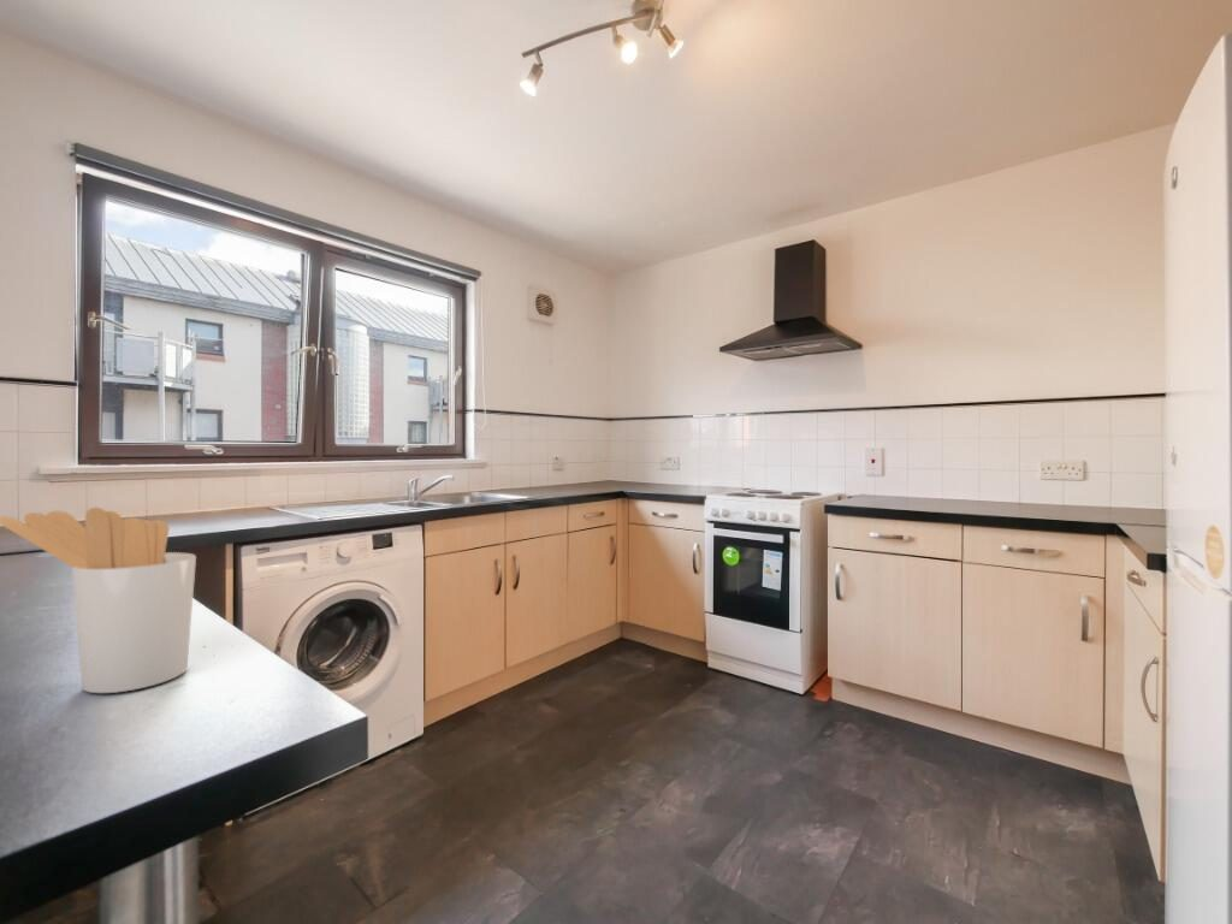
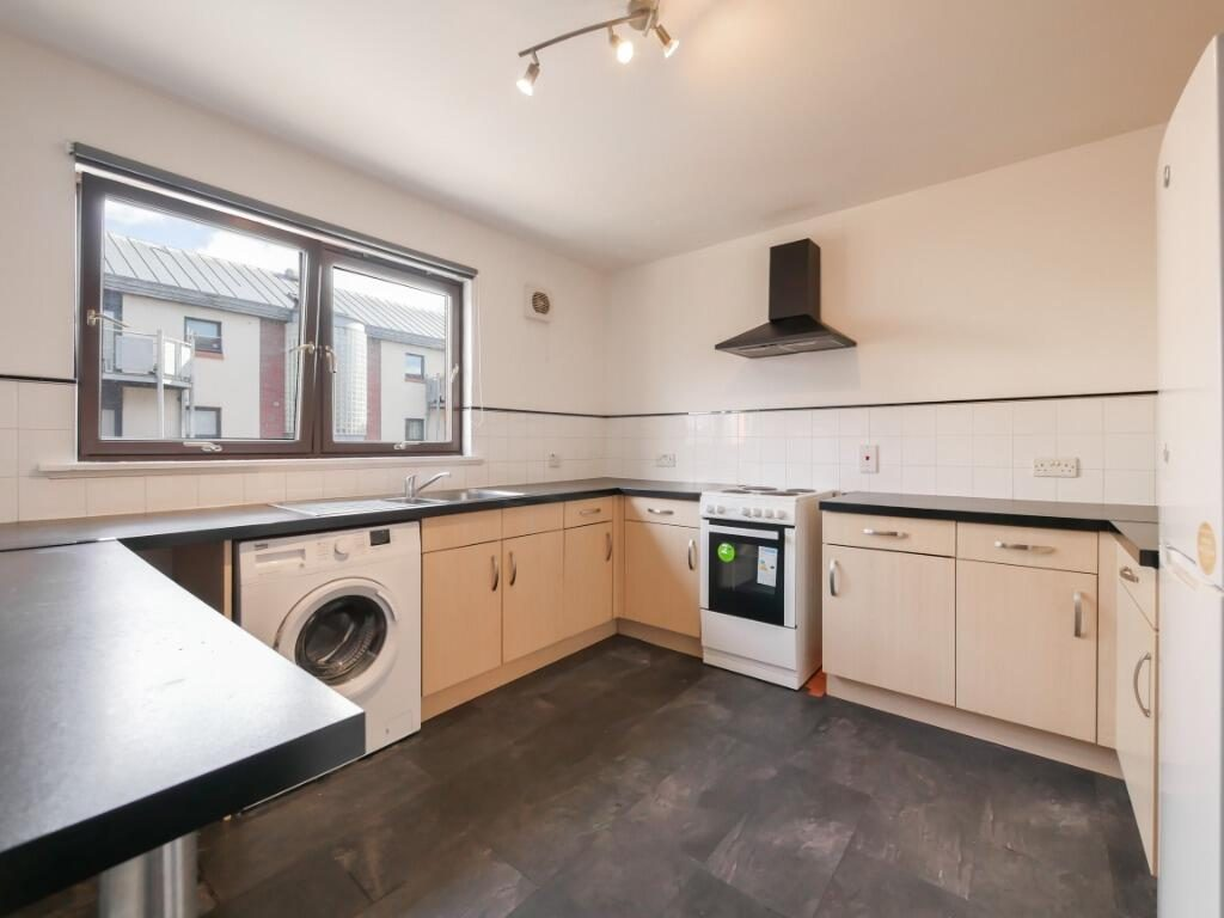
- utensil holder (106, 591)
